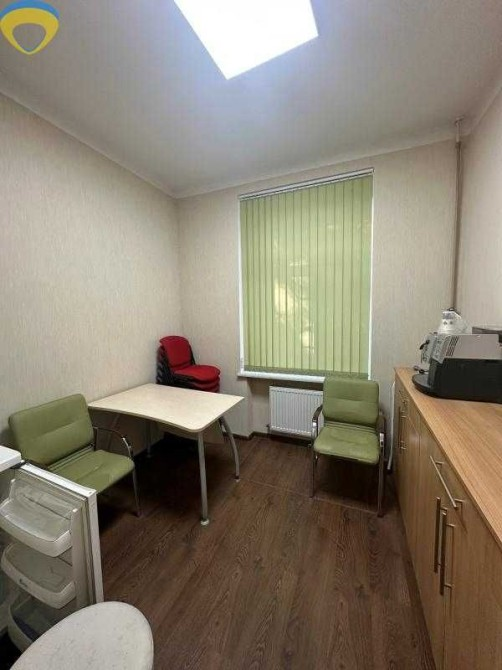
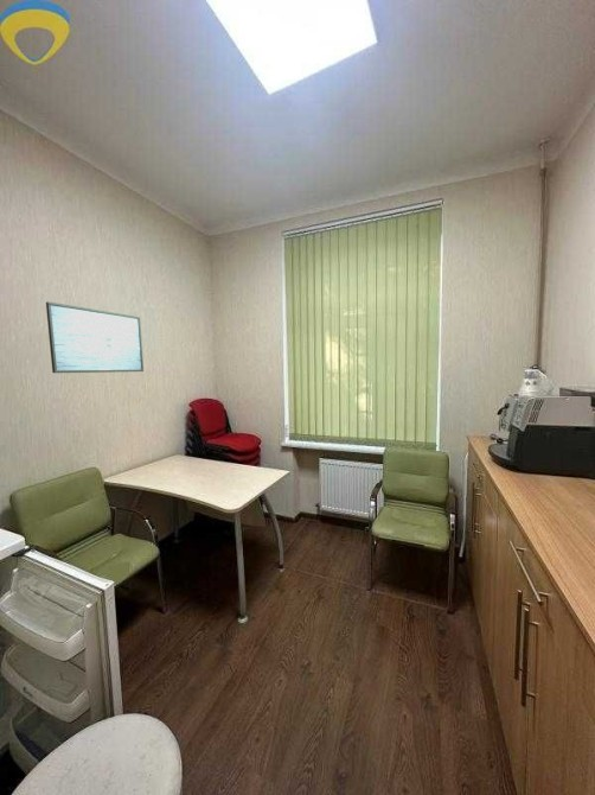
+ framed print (101, 341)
